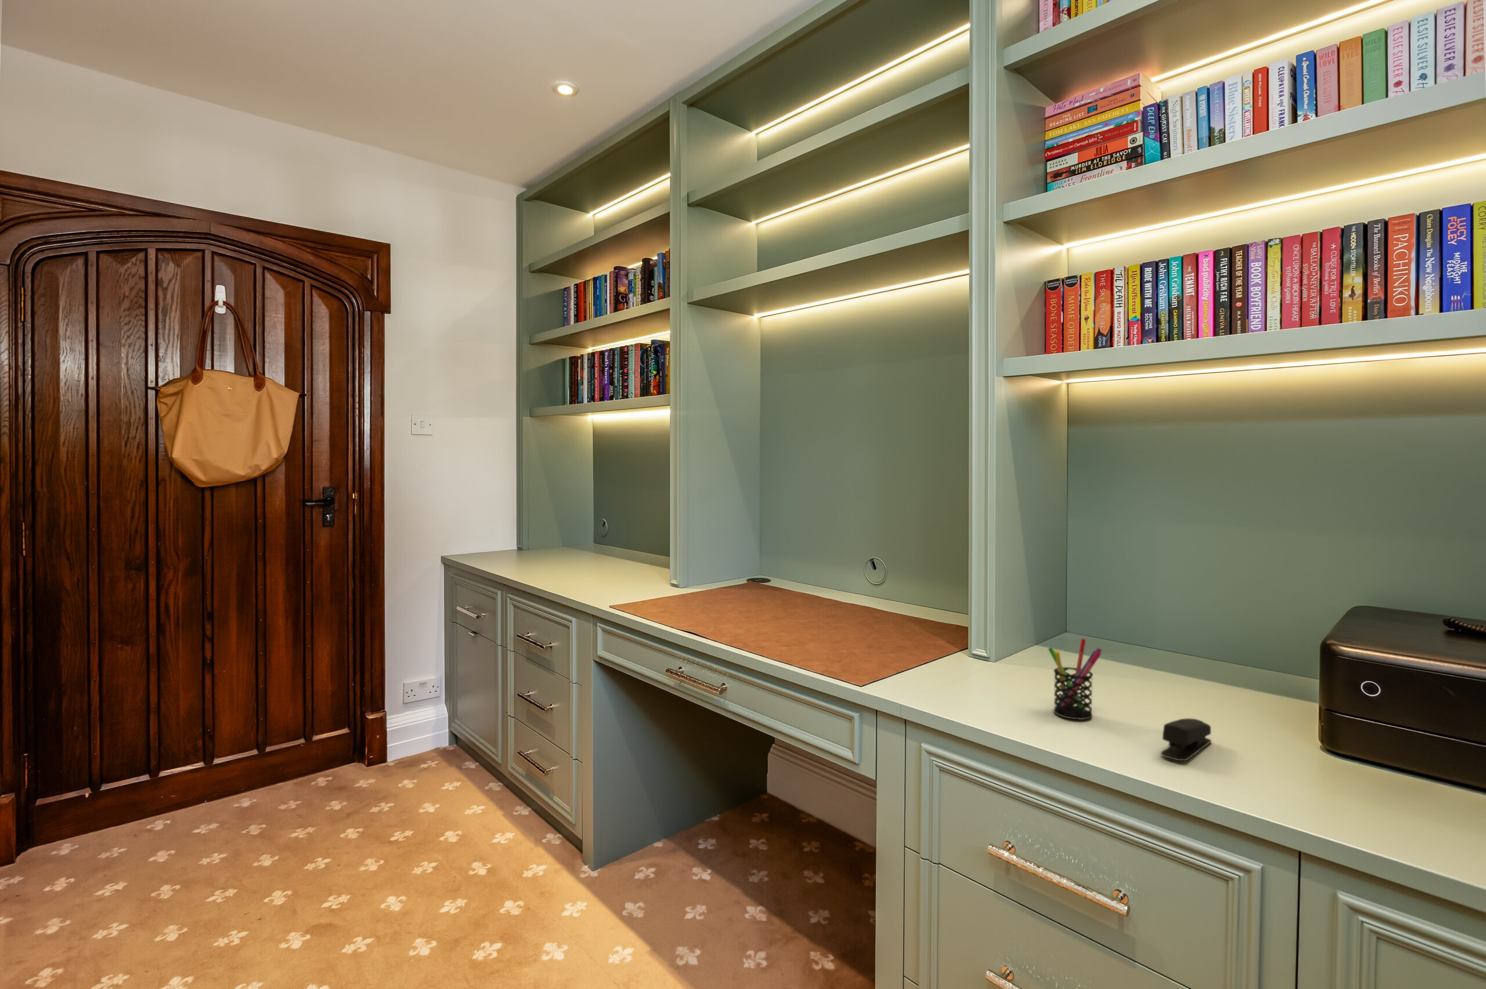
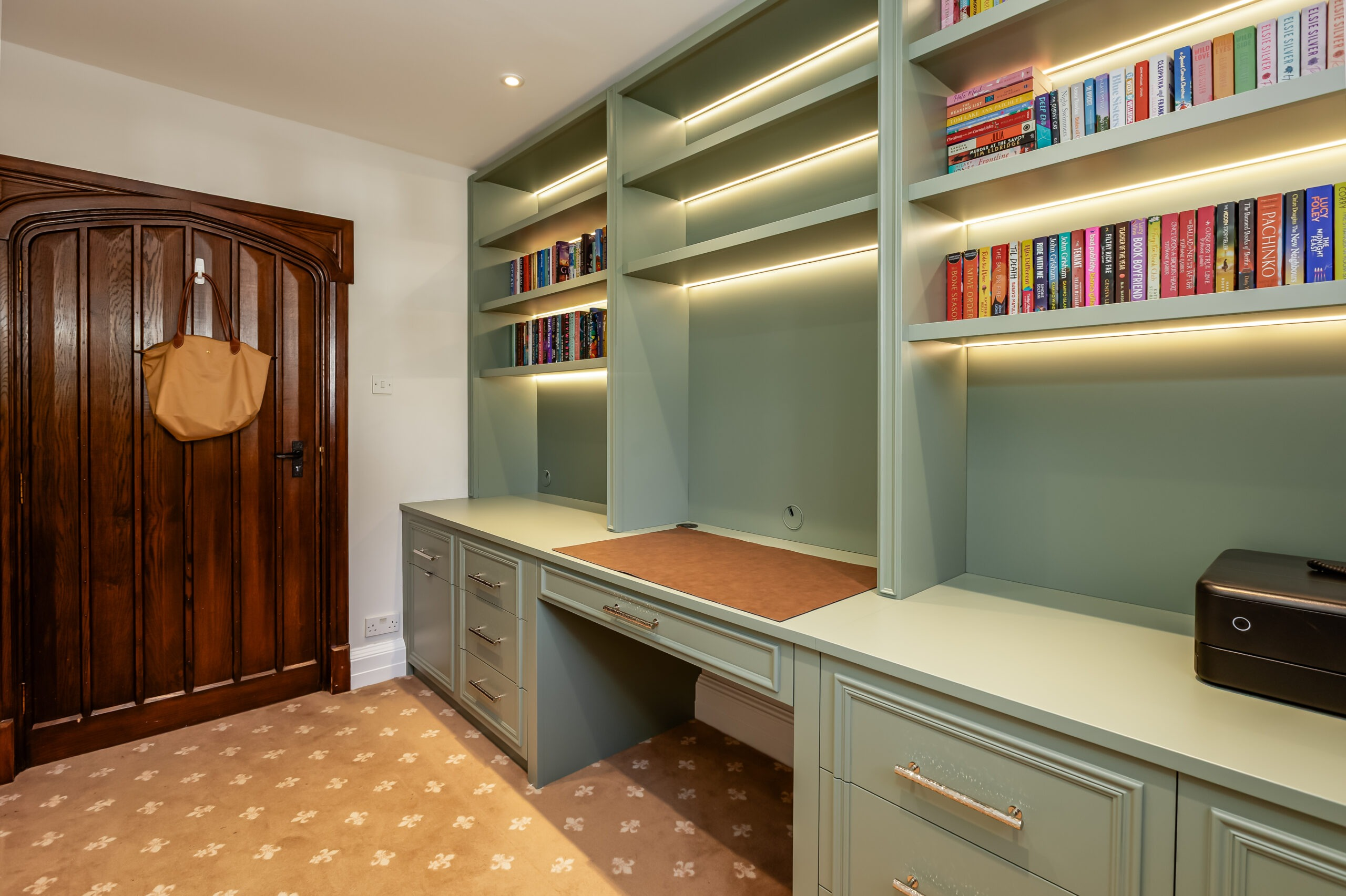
- pen holder (1071, 676)
- stapler (1187, 733)
